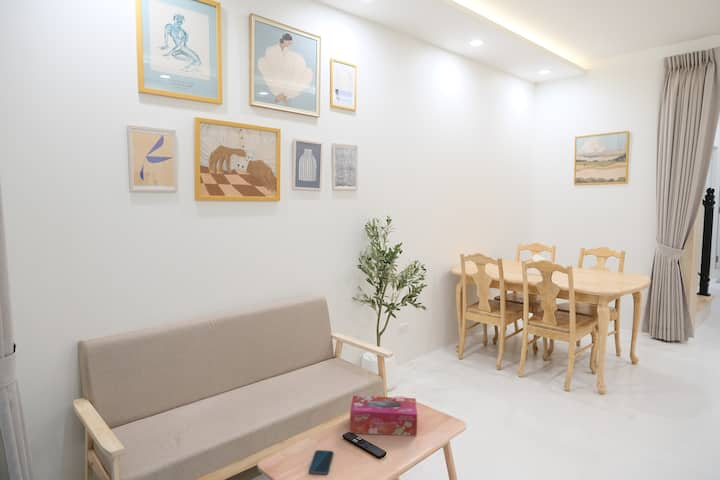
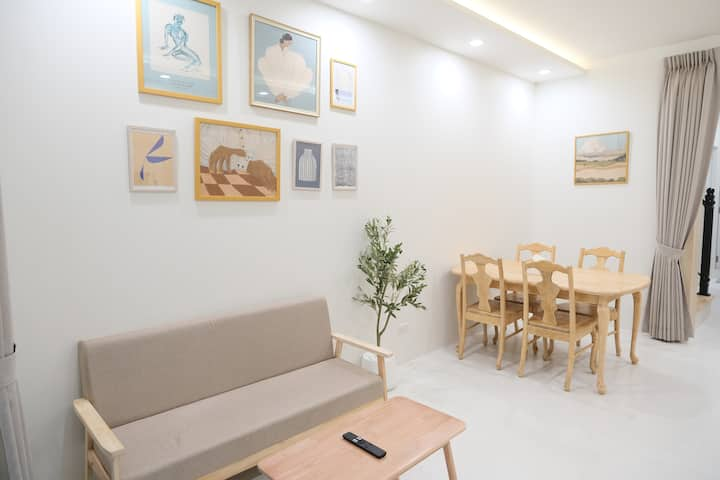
- tissue box (383, 415)
- smartphone (321, 462)
